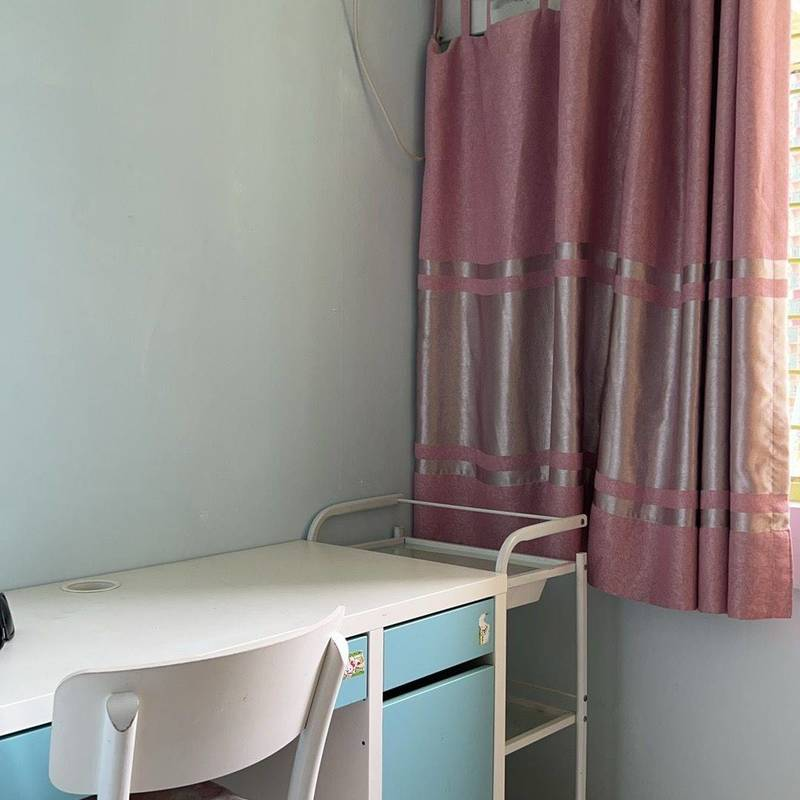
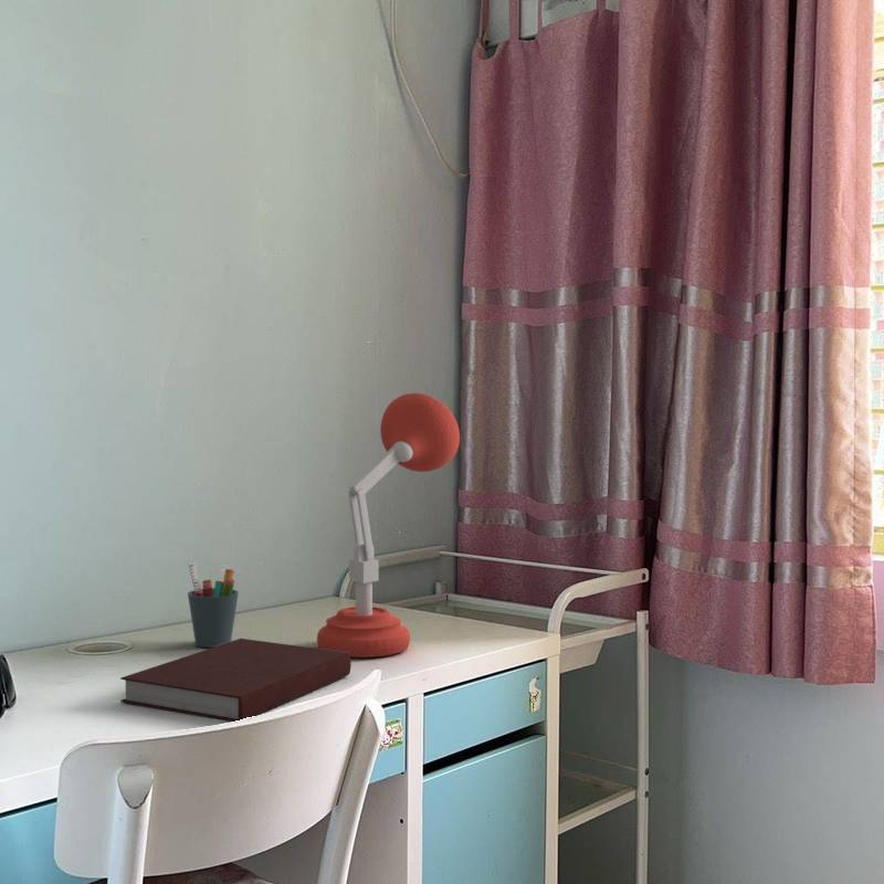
+ desk lamp (368, 518)
+ pen holder (213, 603)
+ notebook (241, 675)
